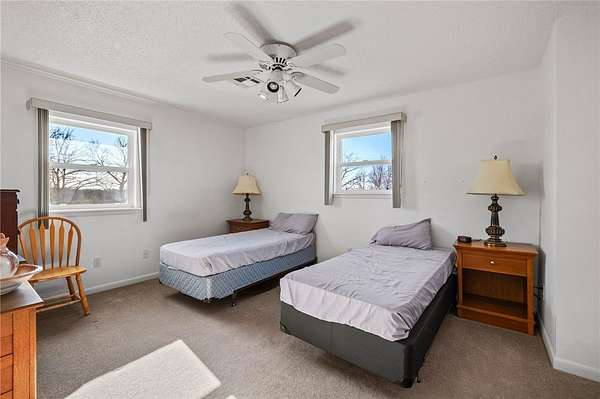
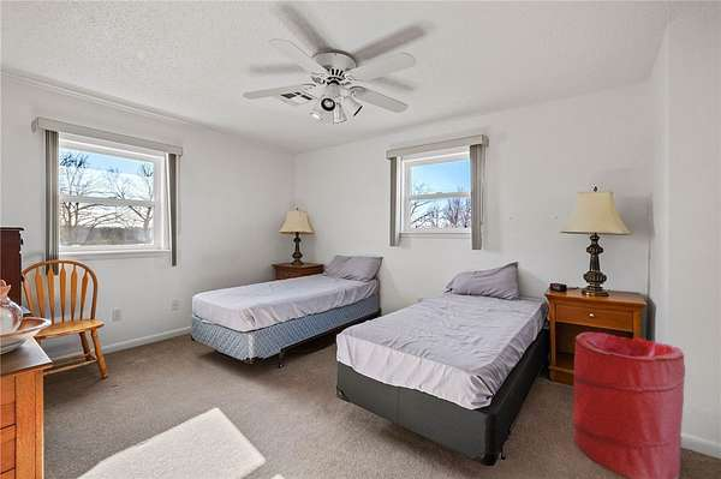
+ laundry hamper (624, 395)
